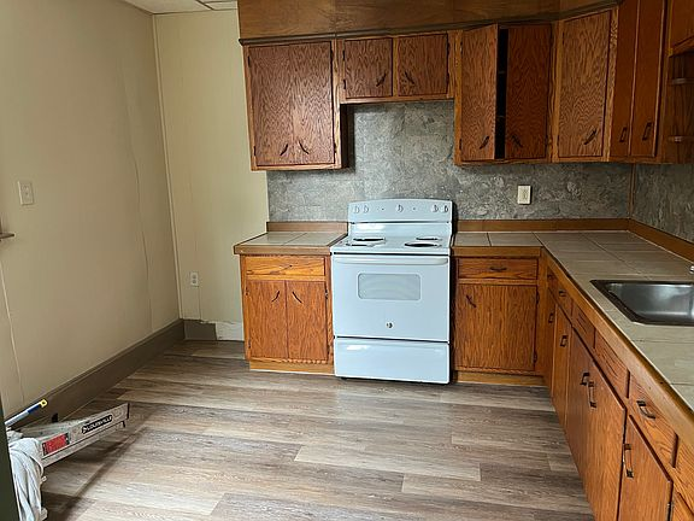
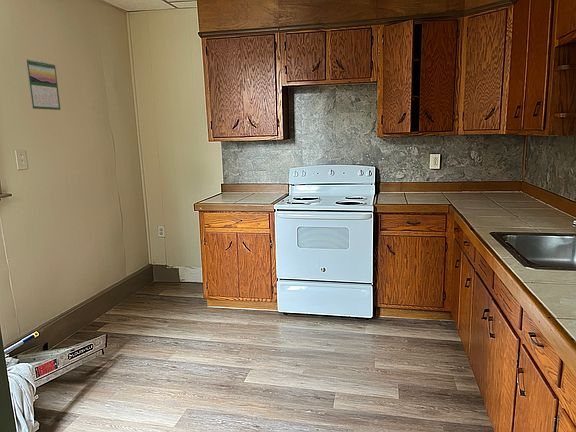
+ calendar (43, 85)
